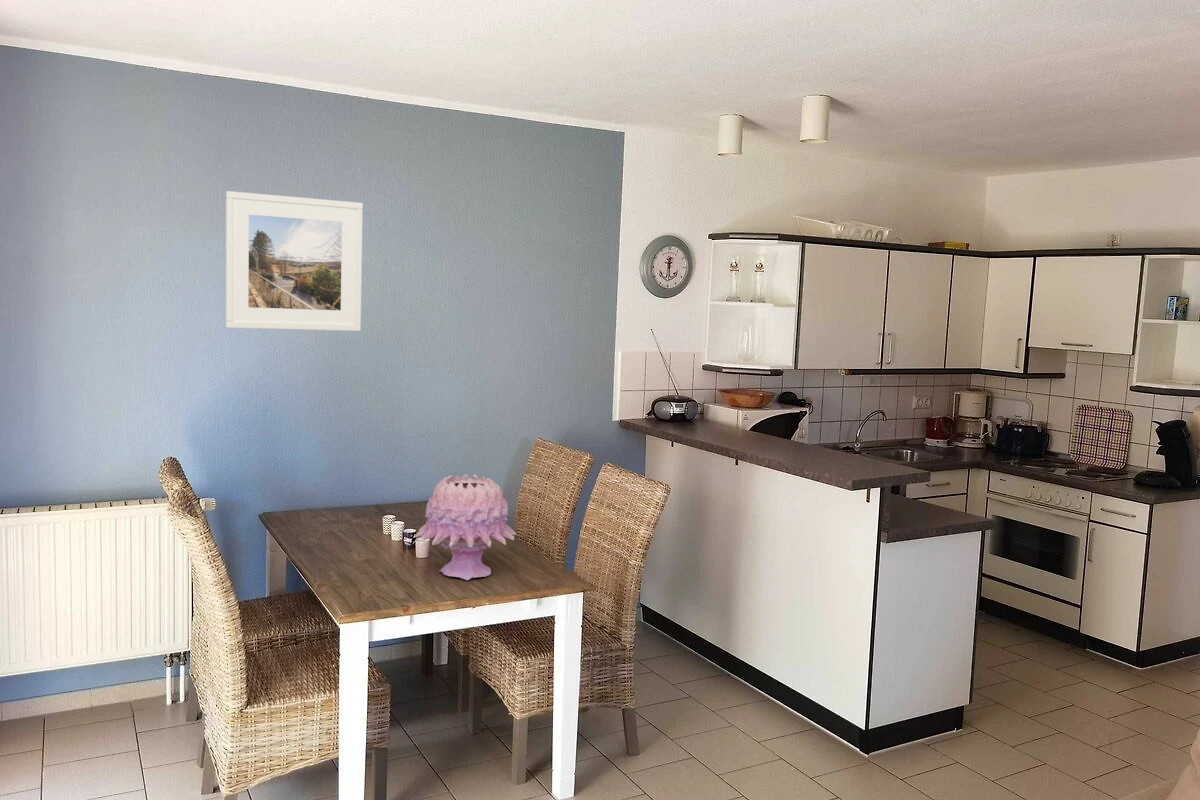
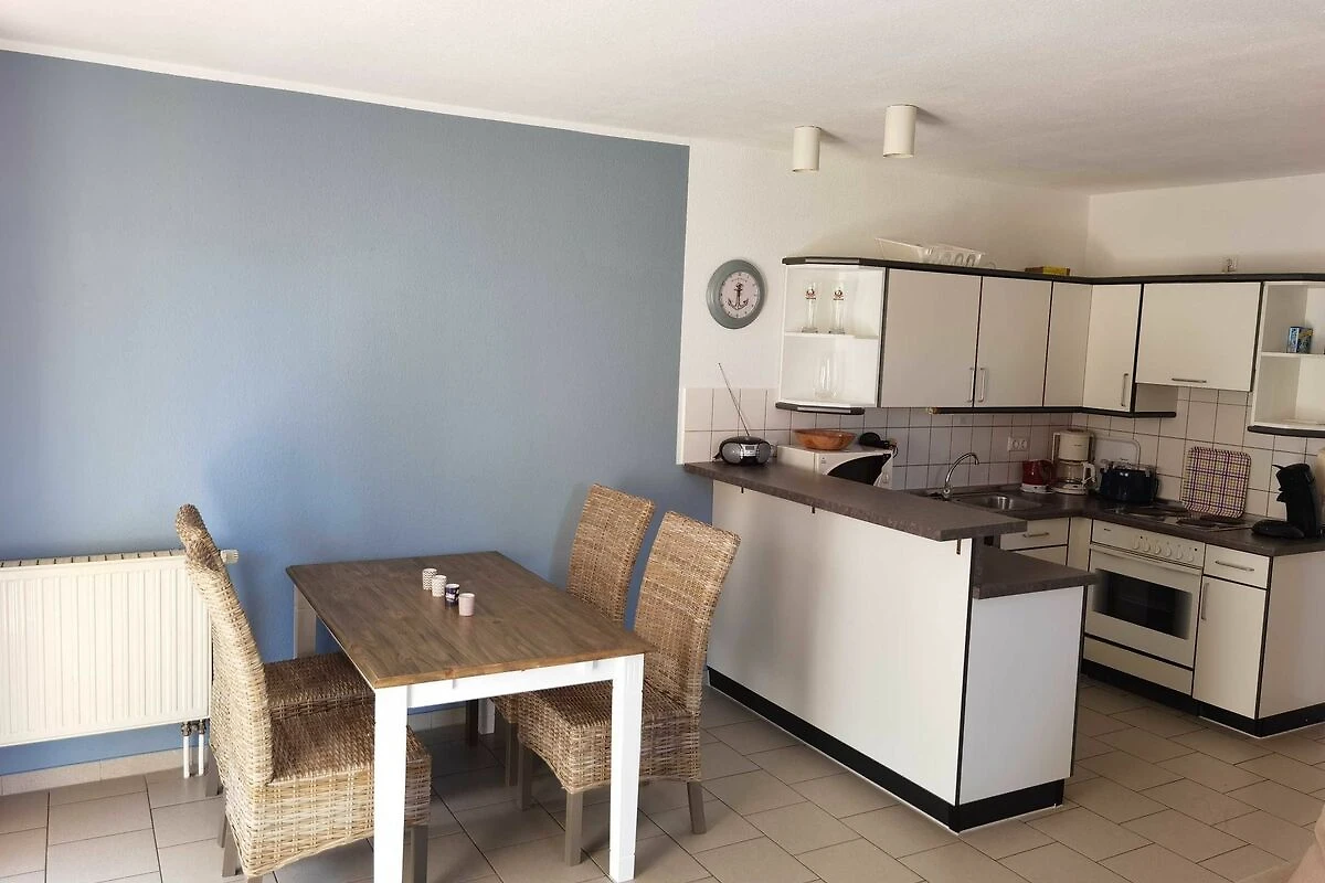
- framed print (295, 263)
- decorative vase (466, 525)
